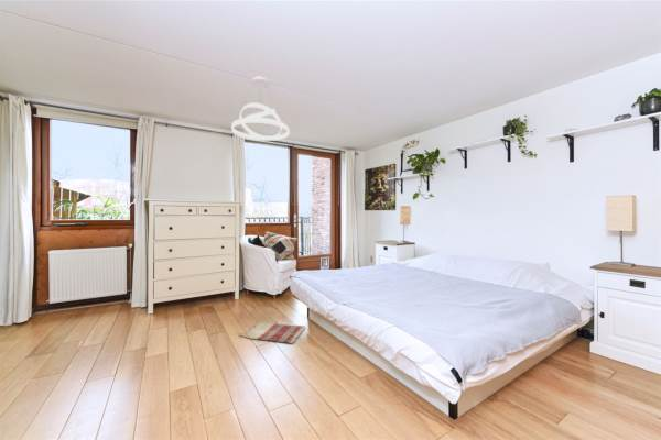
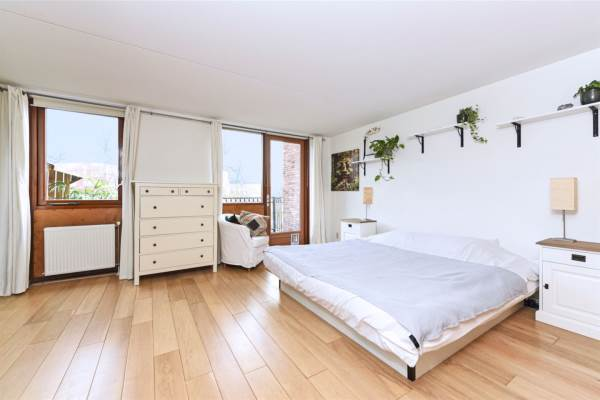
- rug (272, 330)
- pendant light (261, 108)
